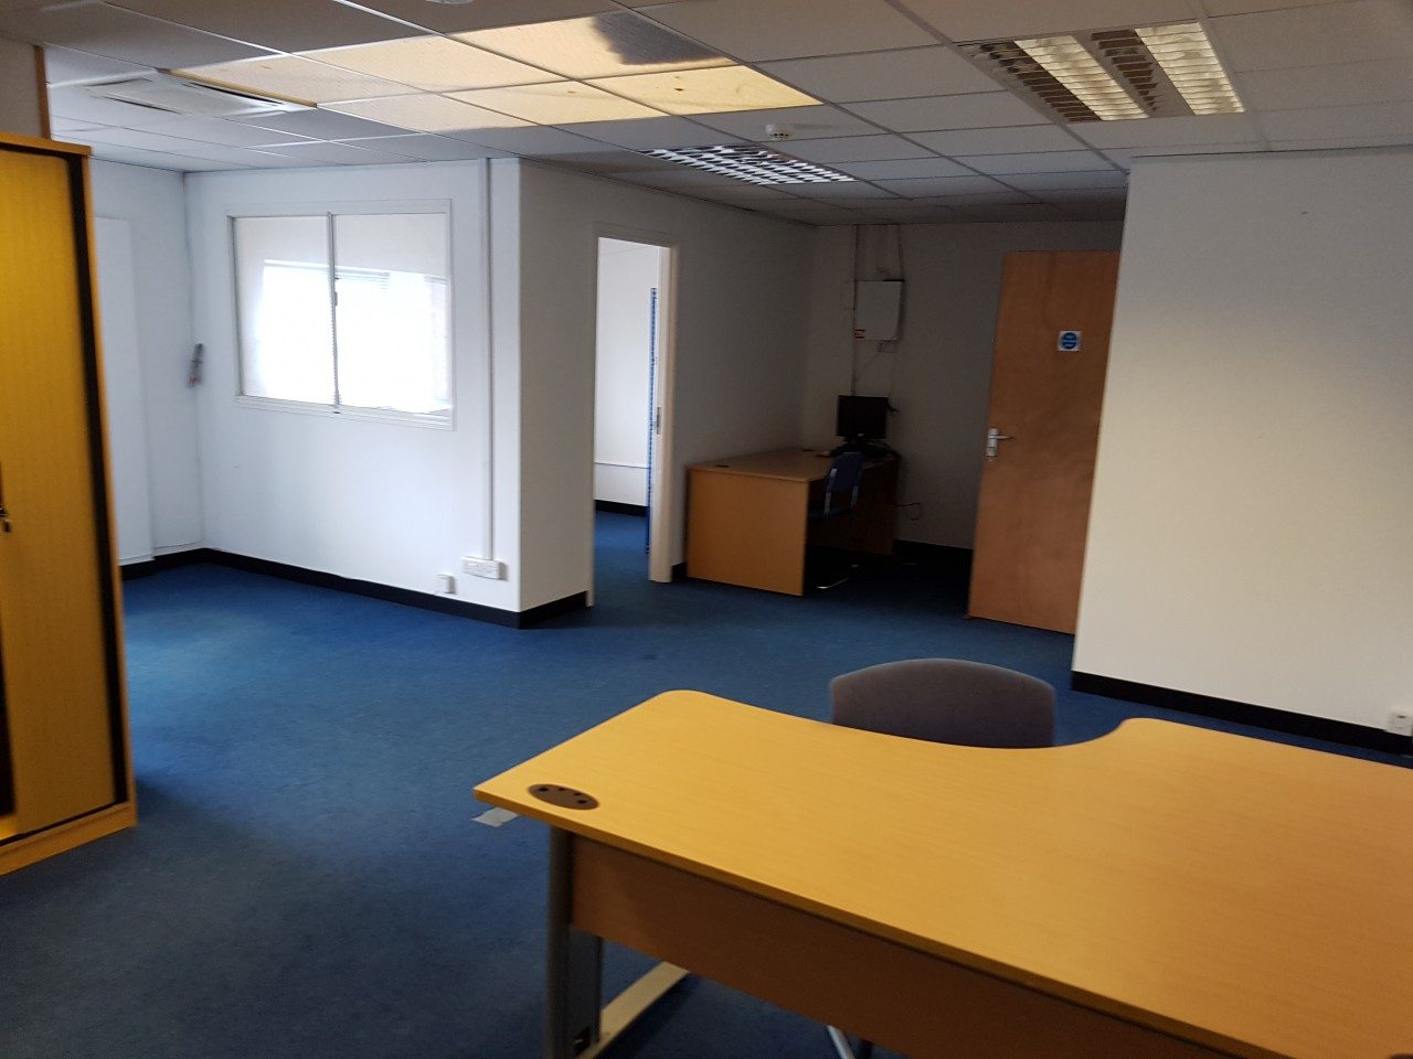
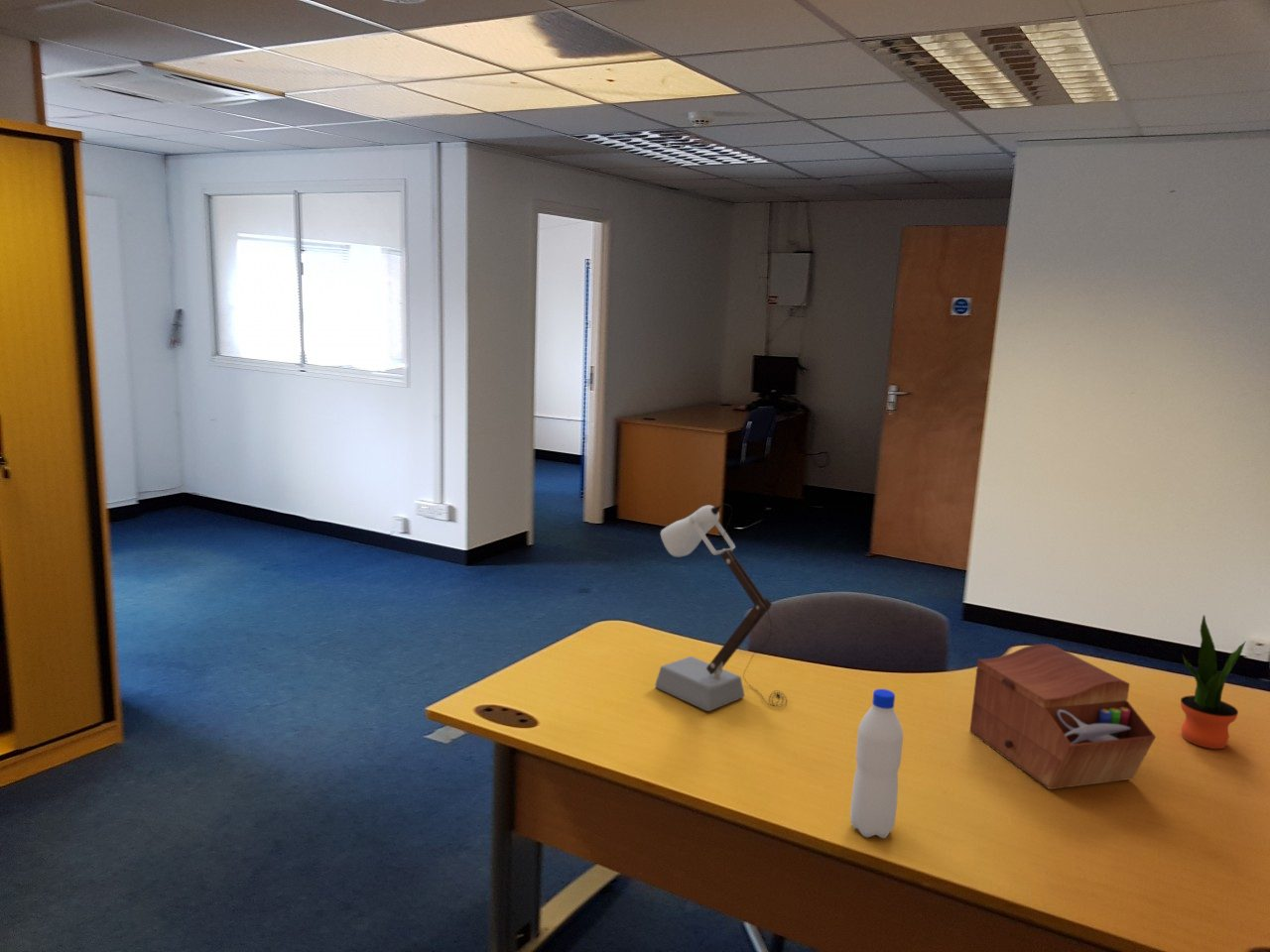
+ sewing box (1057, 715)
+ potted plant (1206, 680)
+ water bottle (877, 762)
+ desk lamp (743, 588)
